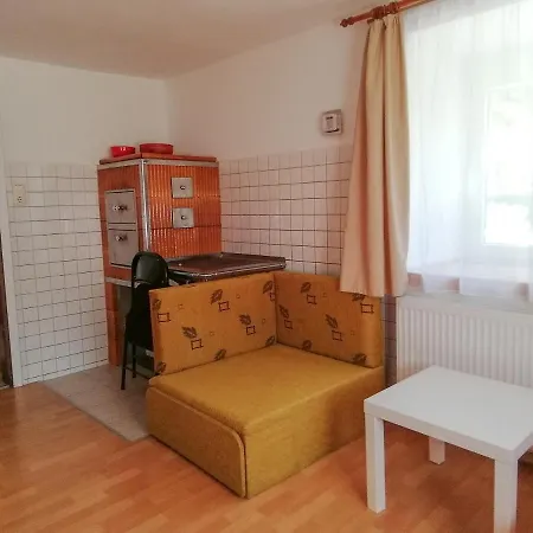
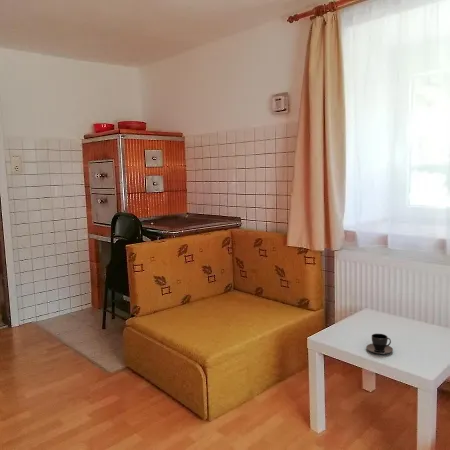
+ teacup (379, 343)
